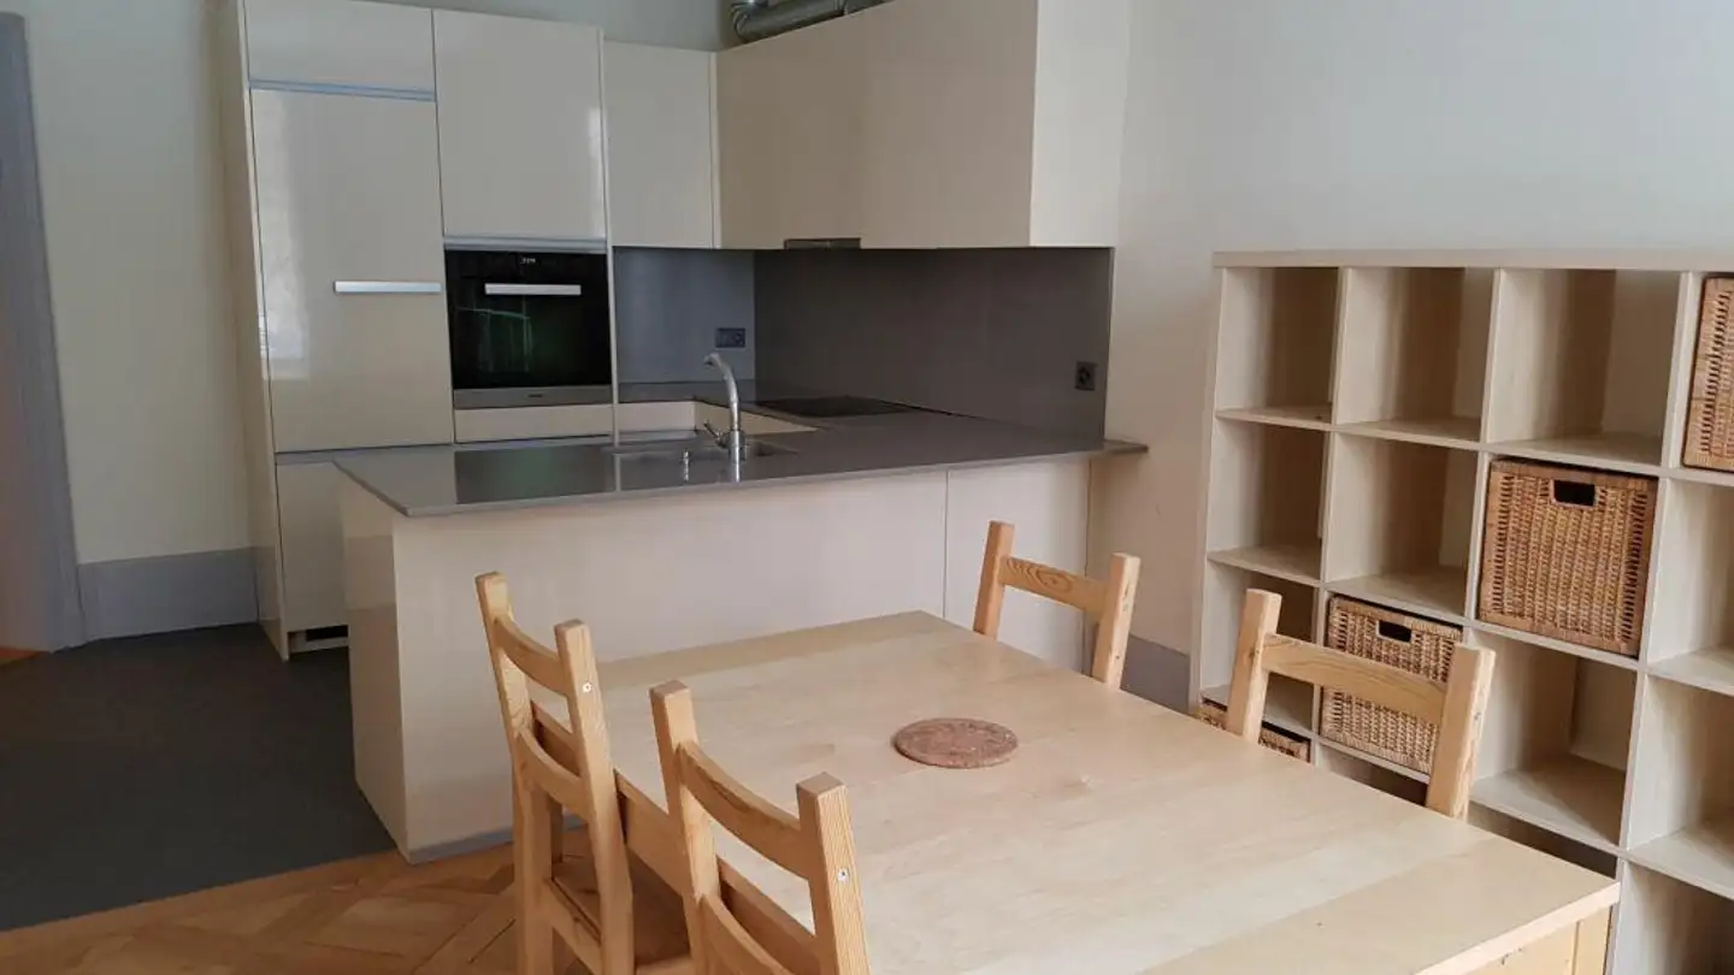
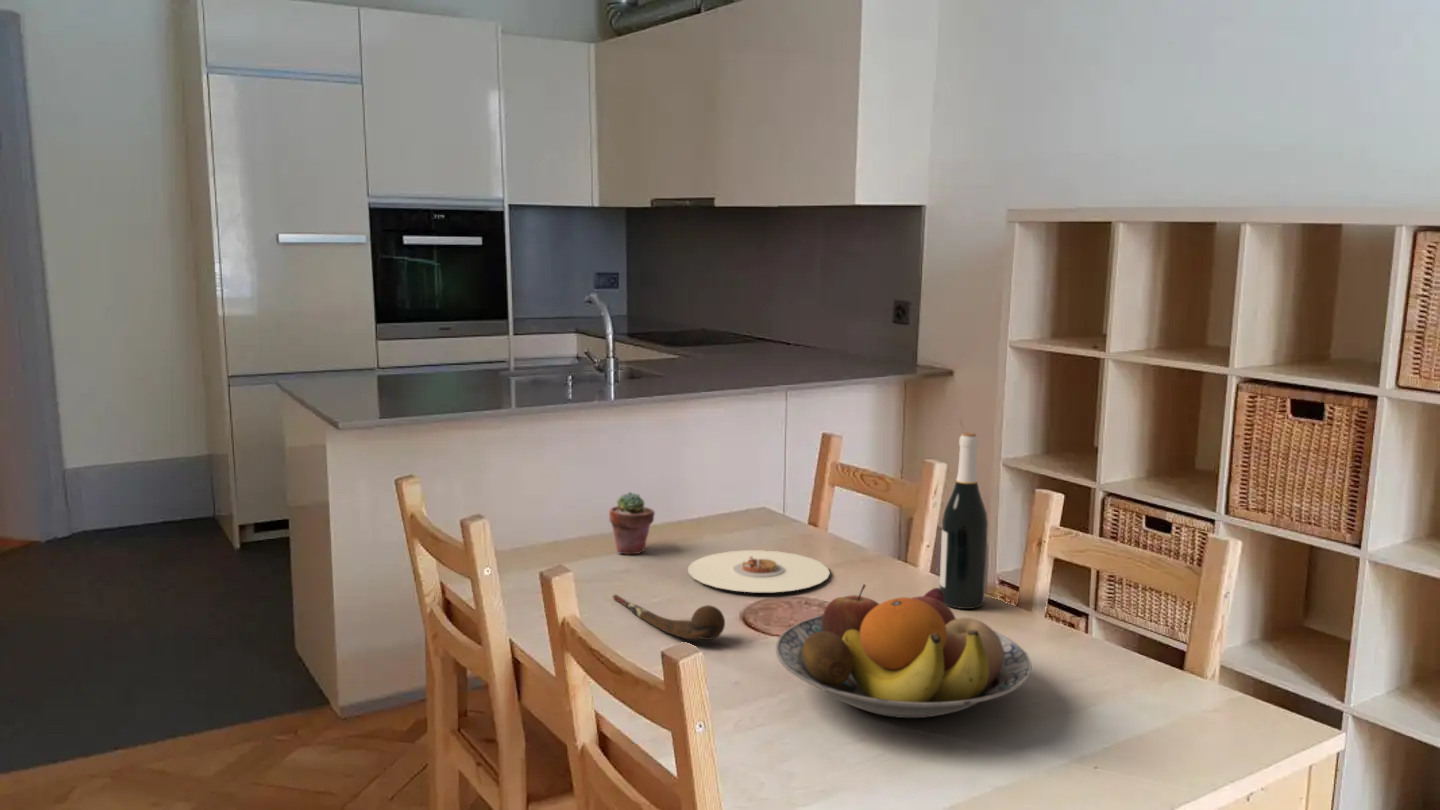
+ wine bottle (965, 518)
+ plate (758, 563)
+ spoon (662, 617)
+ fruit bowl (901, 641)
+ potted succulent (631, 521)
